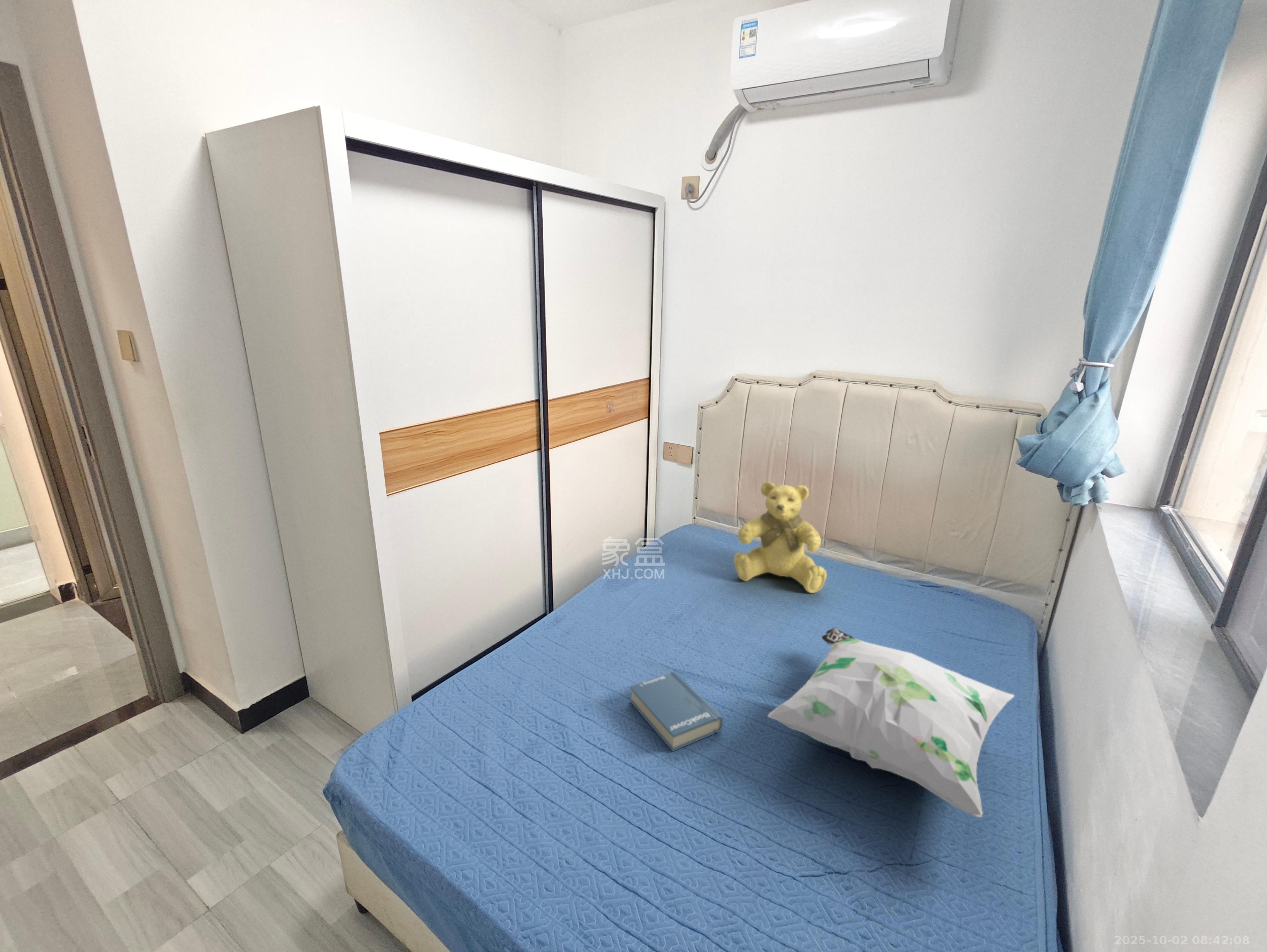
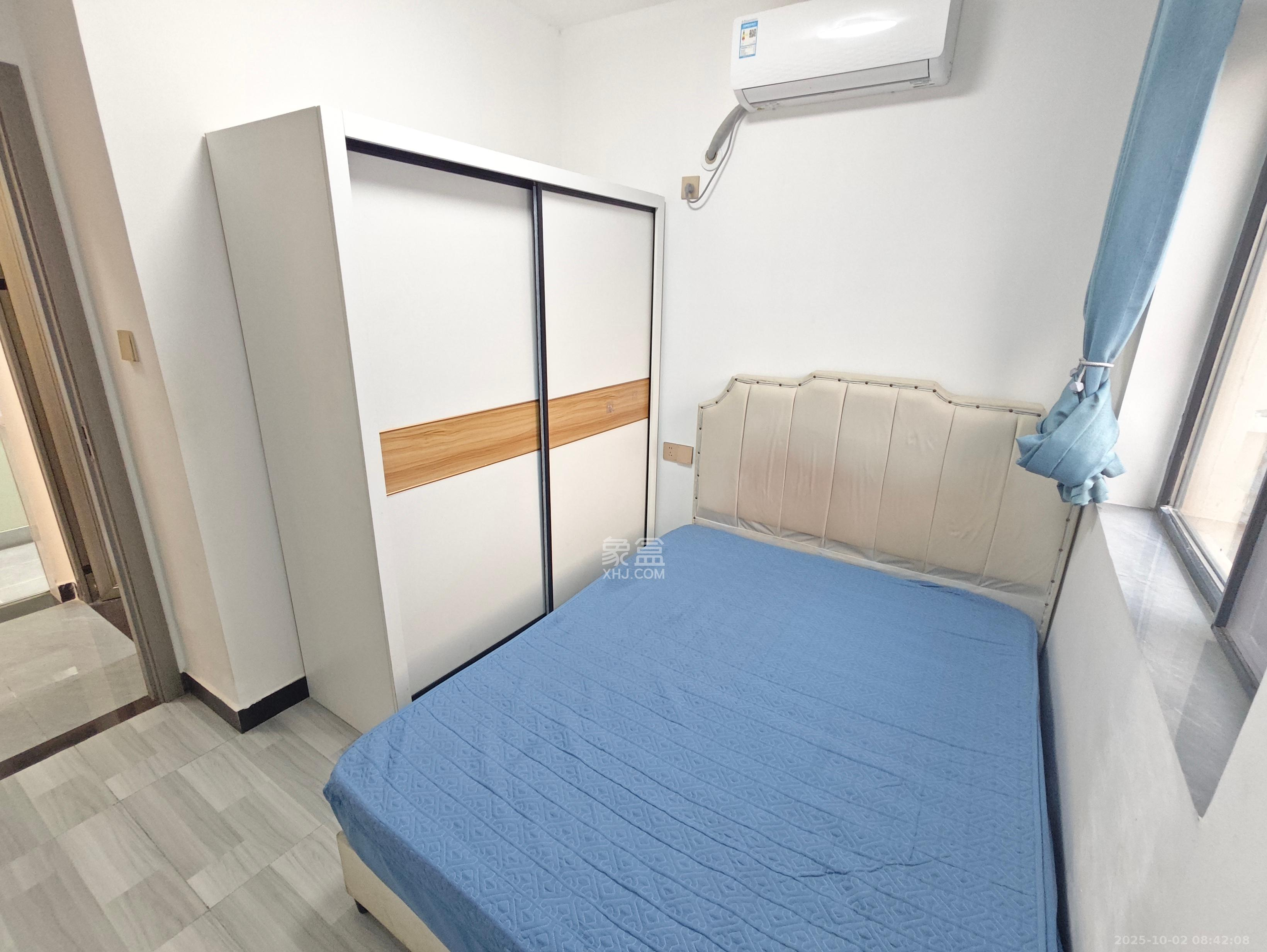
- decorative pillow (888, 702)
- hardback book (674, 708)
- teddy bear (785, 534)
